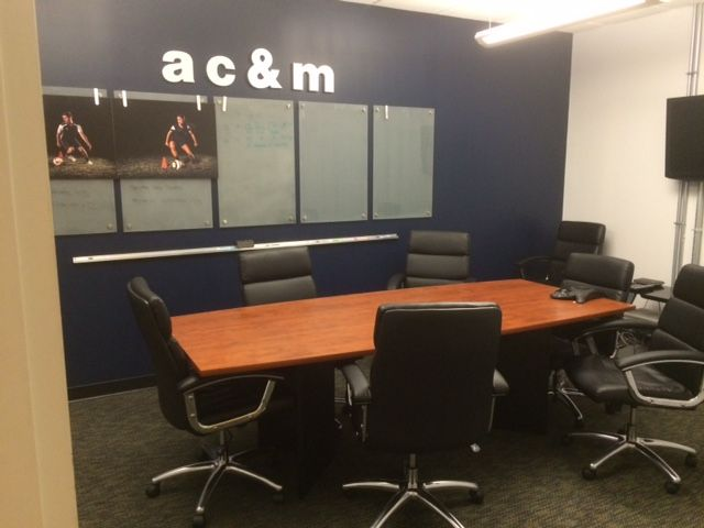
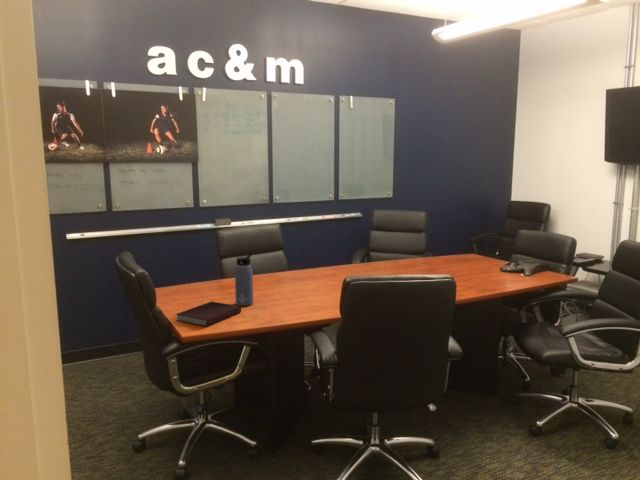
+ water bottle (244, 277)
+ notebook (209, 313)
